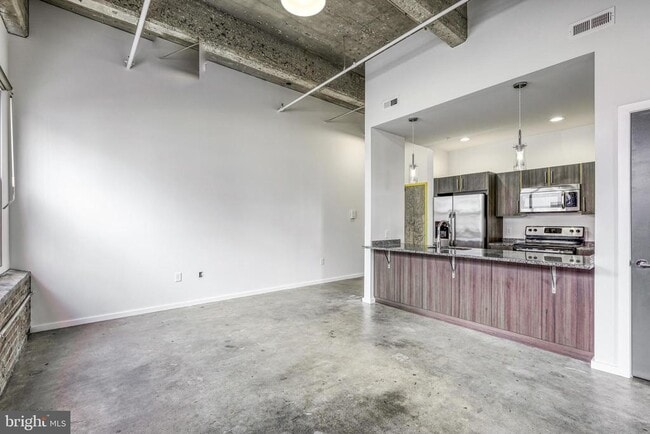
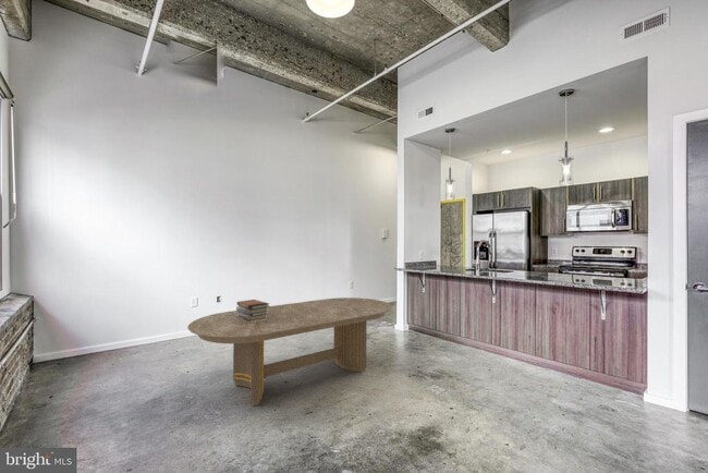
+ book stack (252, 310)
+ dining table (307, 354)
